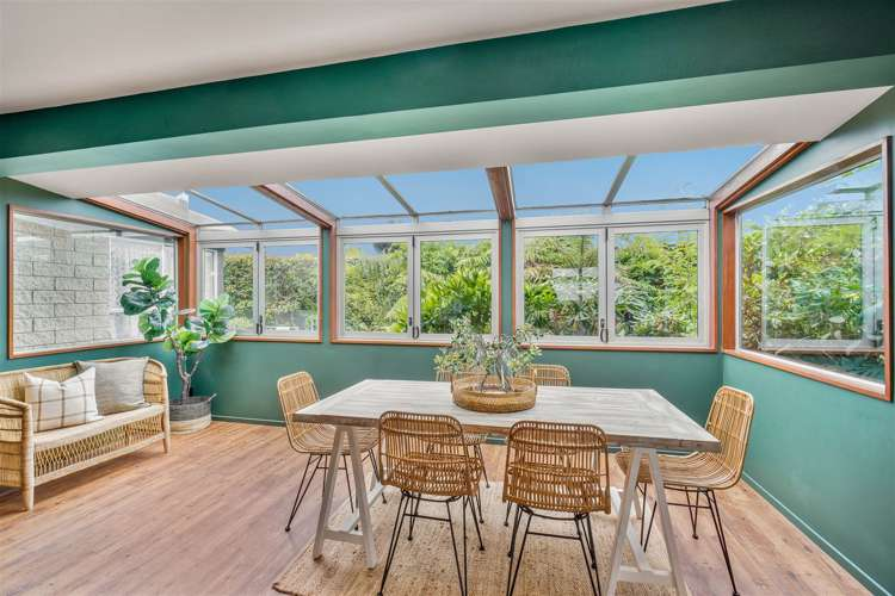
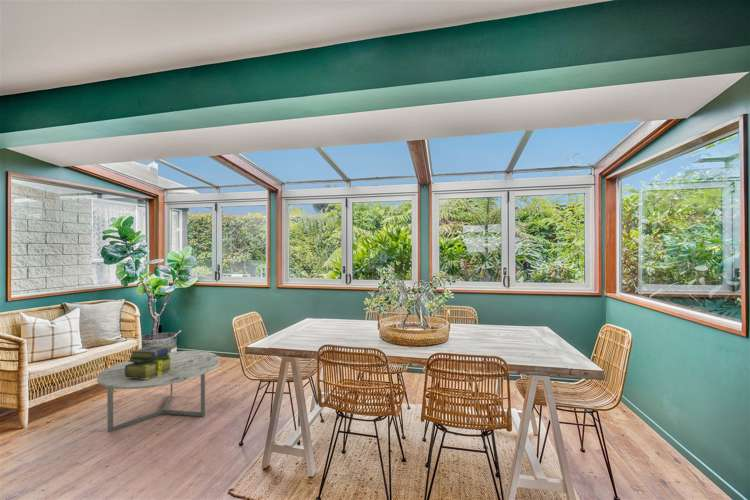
+ coffee table (162, 385)
+ stack of books (149, 360)
